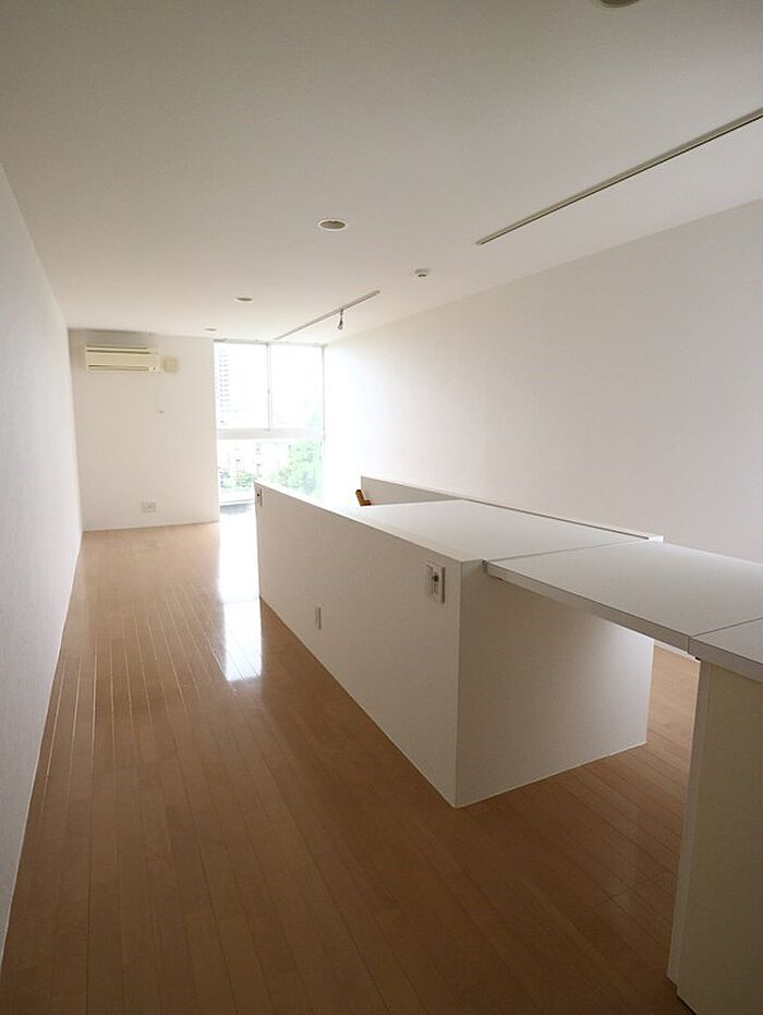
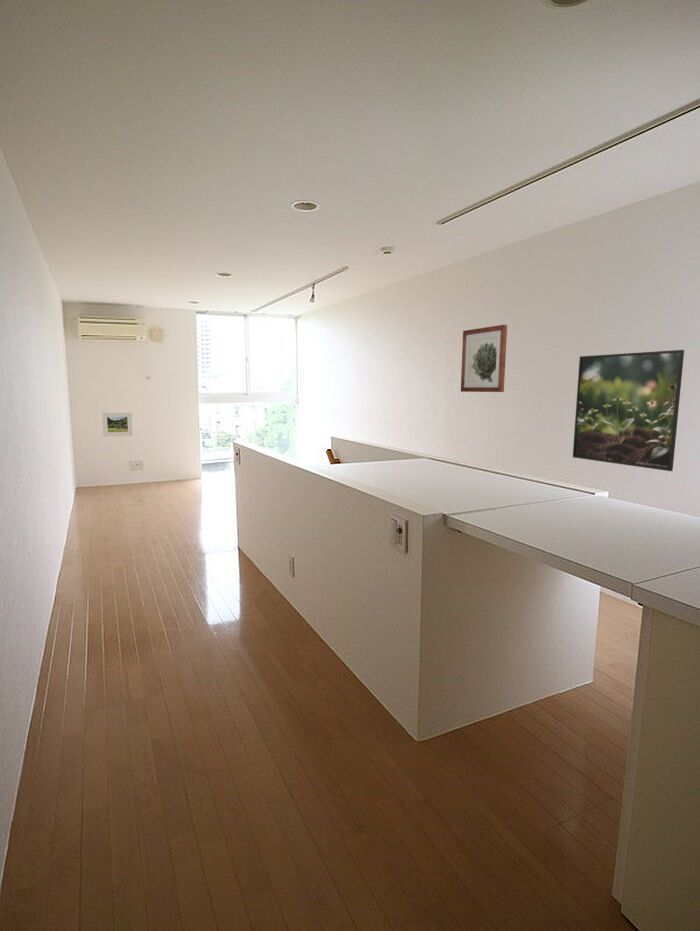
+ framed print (117, 424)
+ wall art (482, 360)
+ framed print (622, 409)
